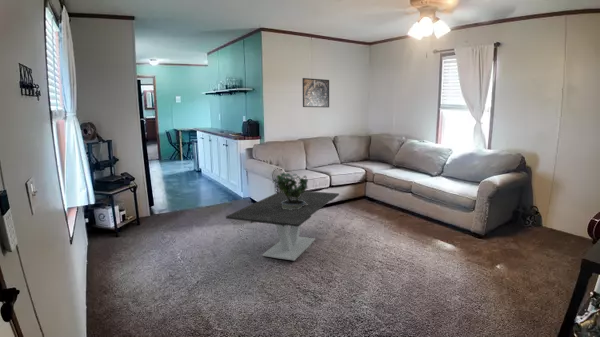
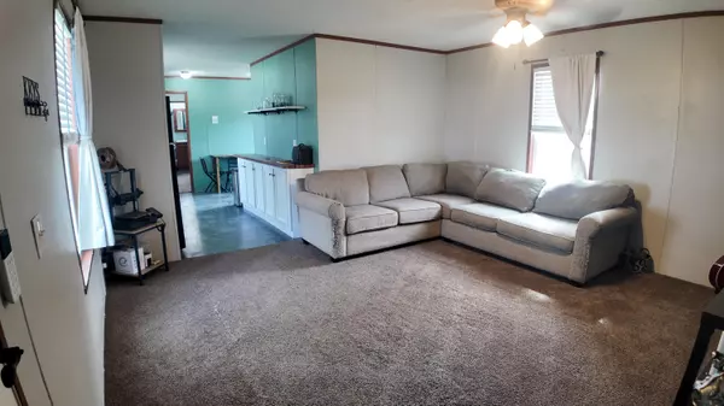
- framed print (316, 93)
- potted plant (291, 187)
- coffee table (290, 225)
